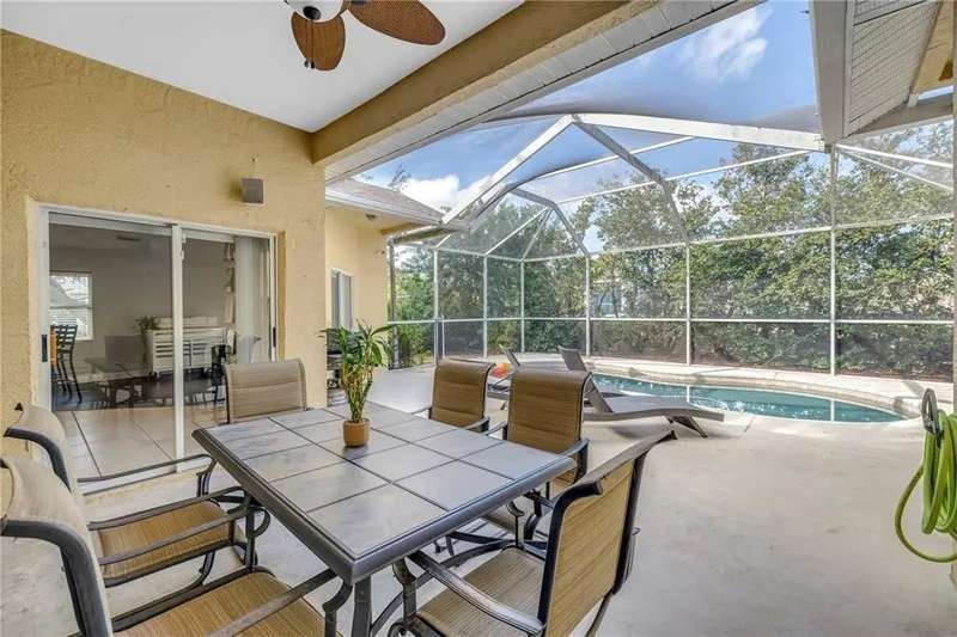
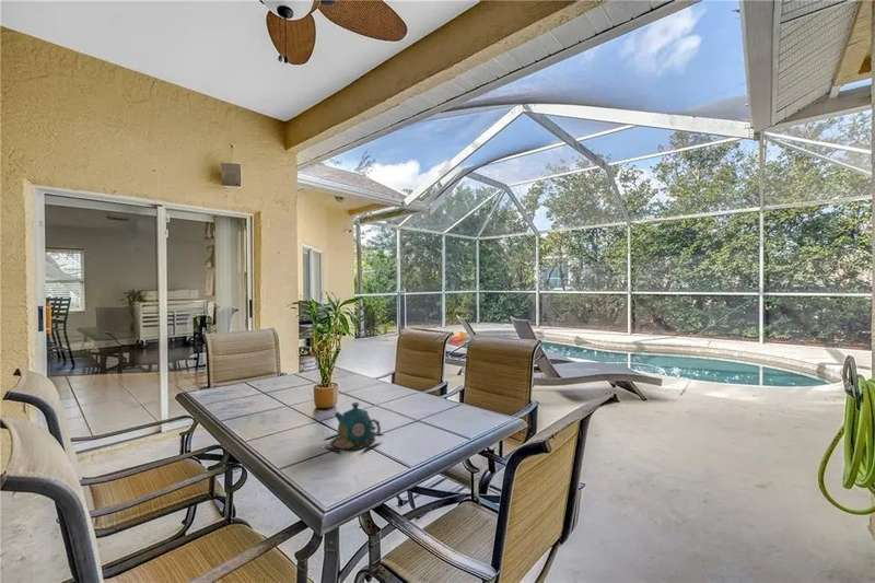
+ teapot (354, 422)
